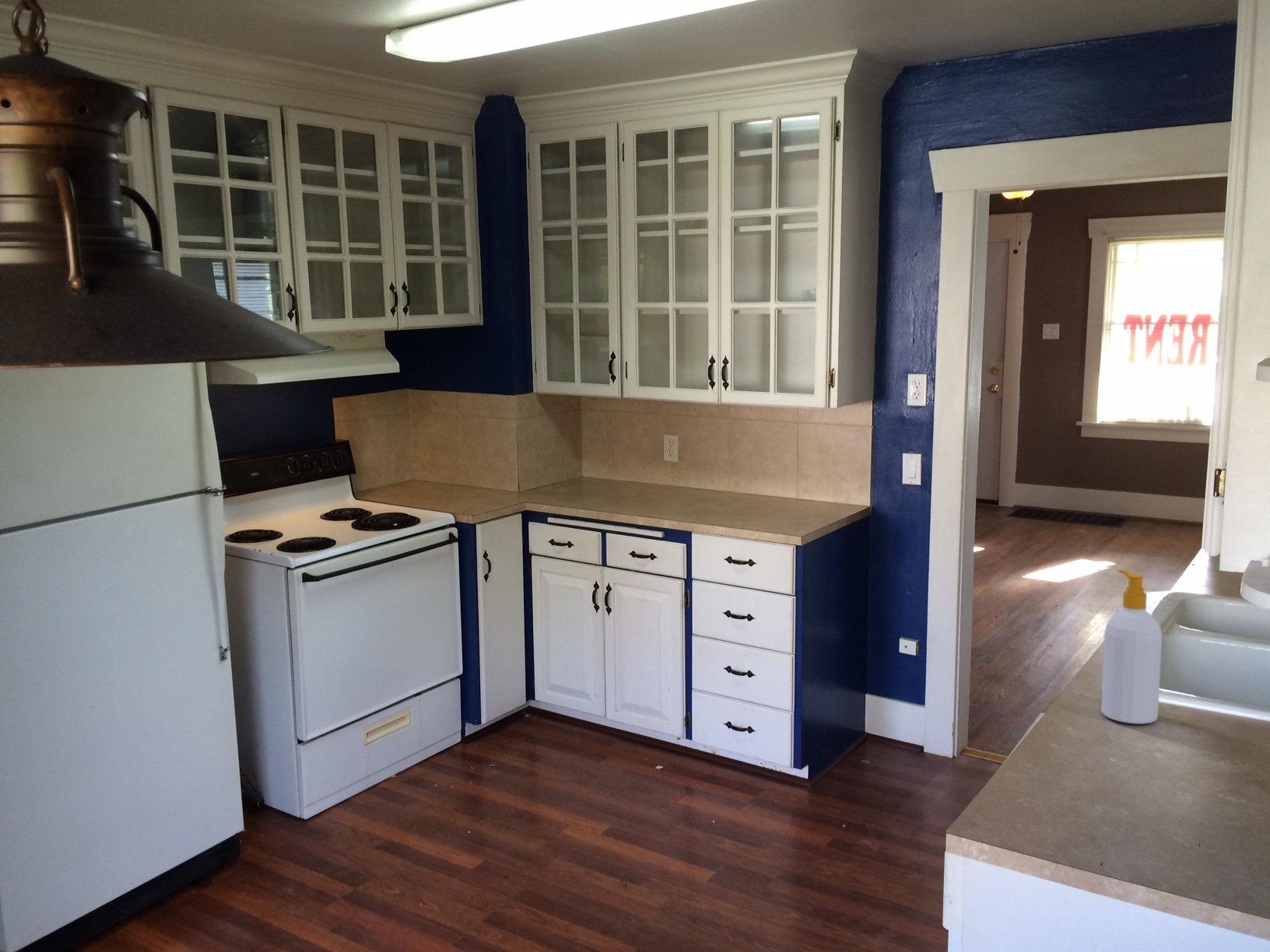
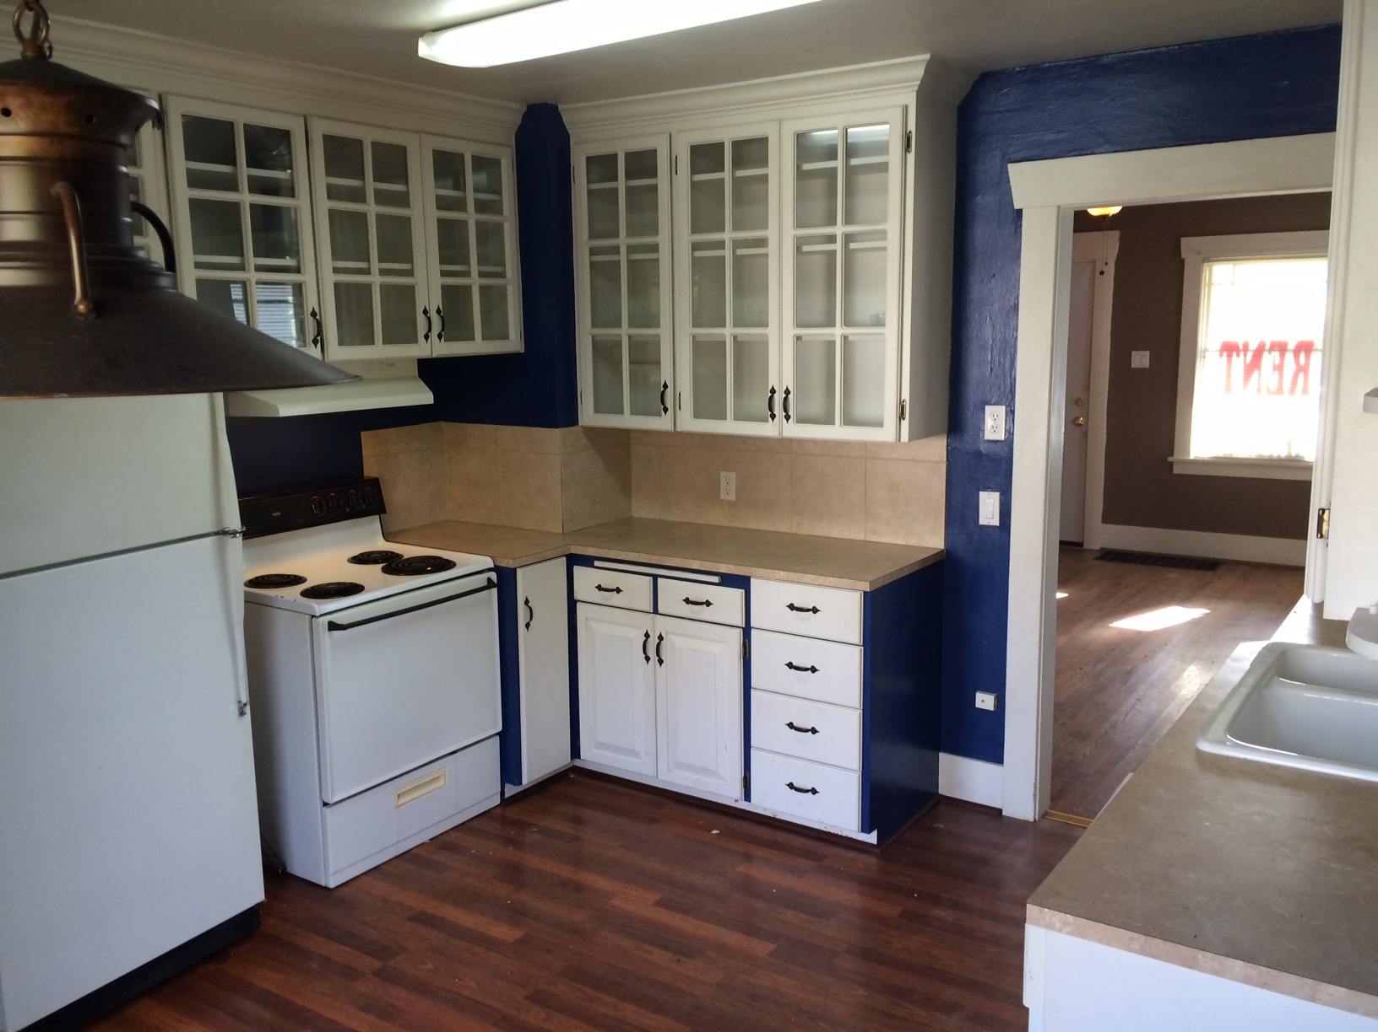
- soap bottle (1131, 645)
